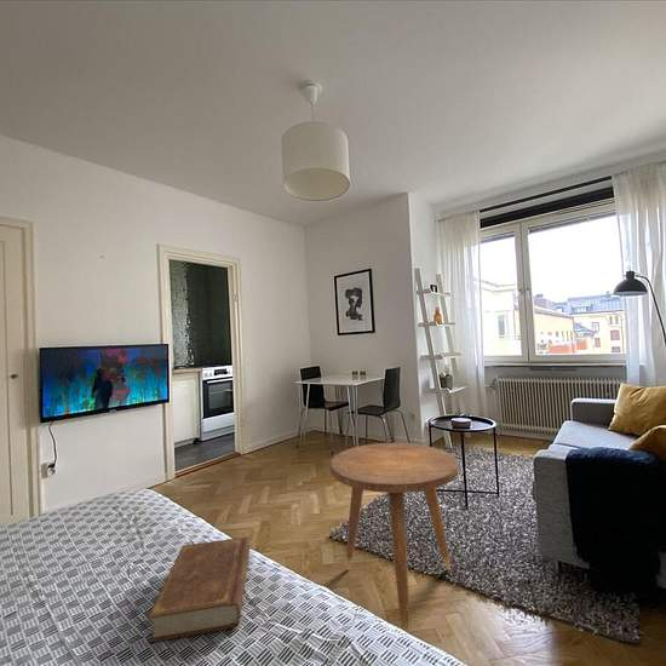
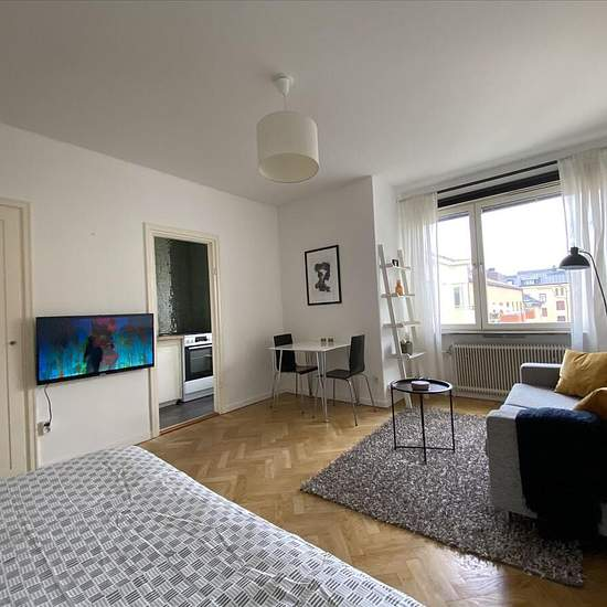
- side table (396, 524)
- book (207, 580)
